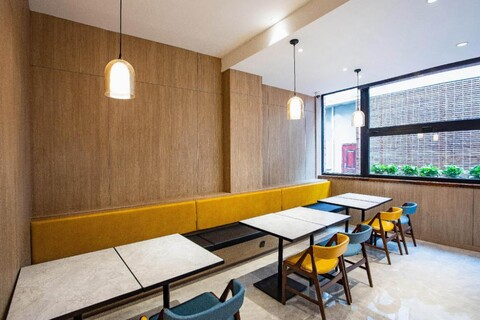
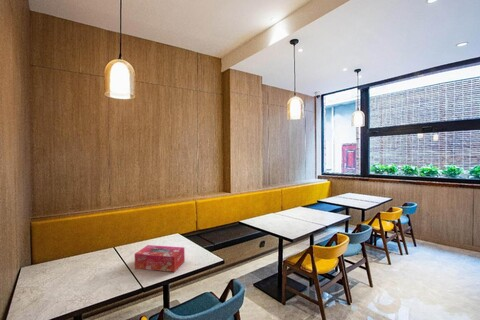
+ tissue box (160, 257)
